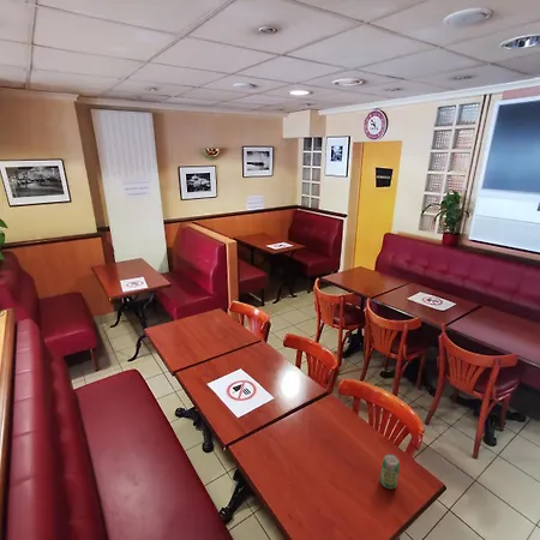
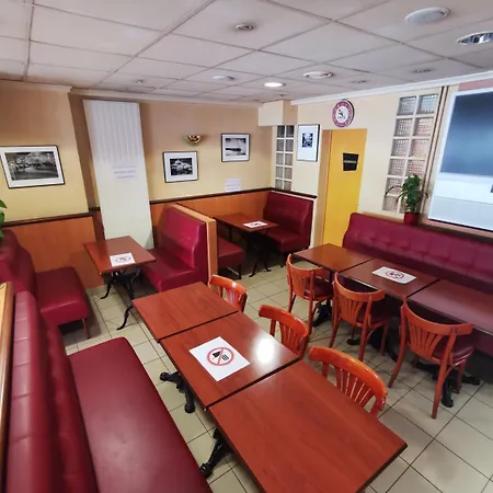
- beverage can (390, 470)
